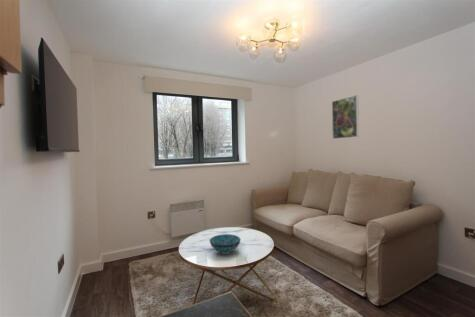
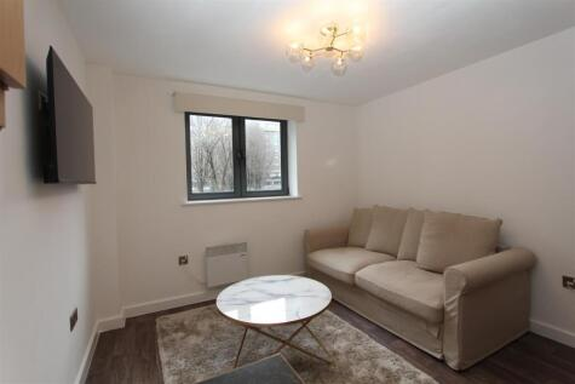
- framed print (344, 118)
- decorative bowl (225, 245)
